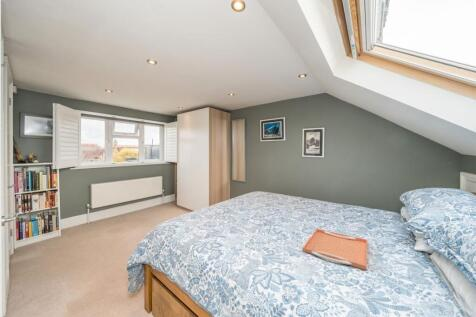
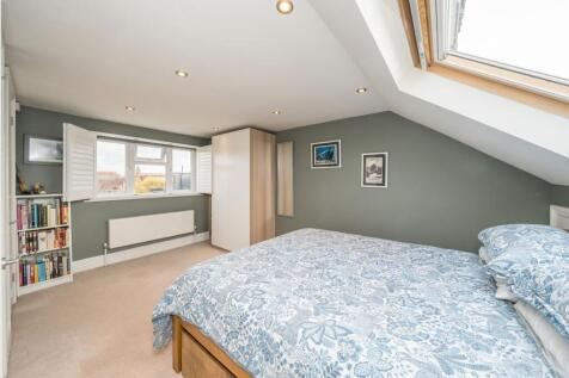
- serving tray (336, 245)
